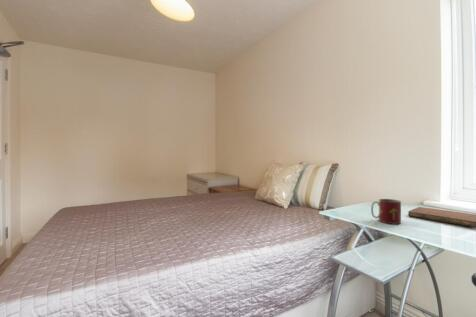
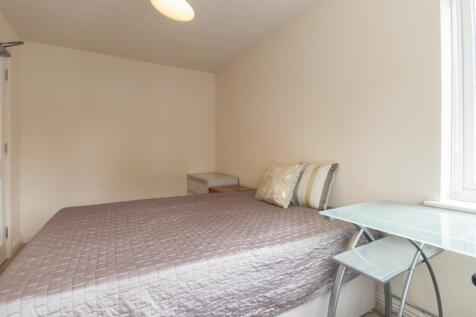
- notebook (445, 215)
- mug (385, 210)
